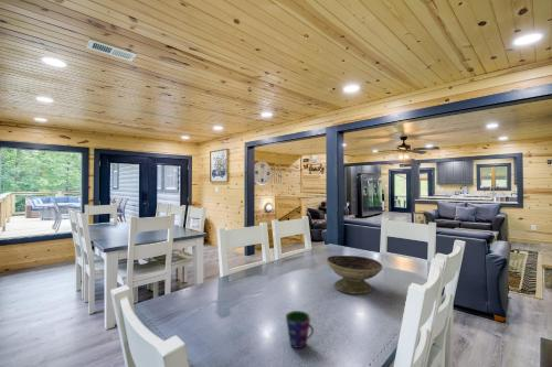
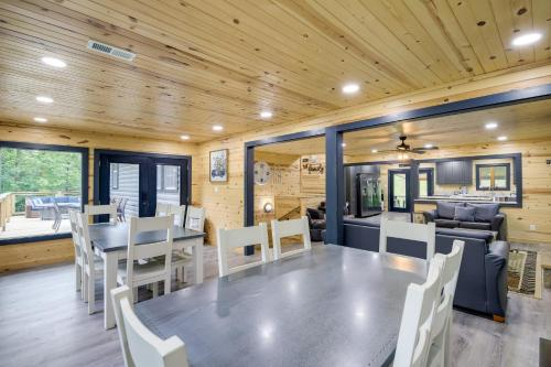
- cup (300, 331)
- decorative bowl (353, 273)
